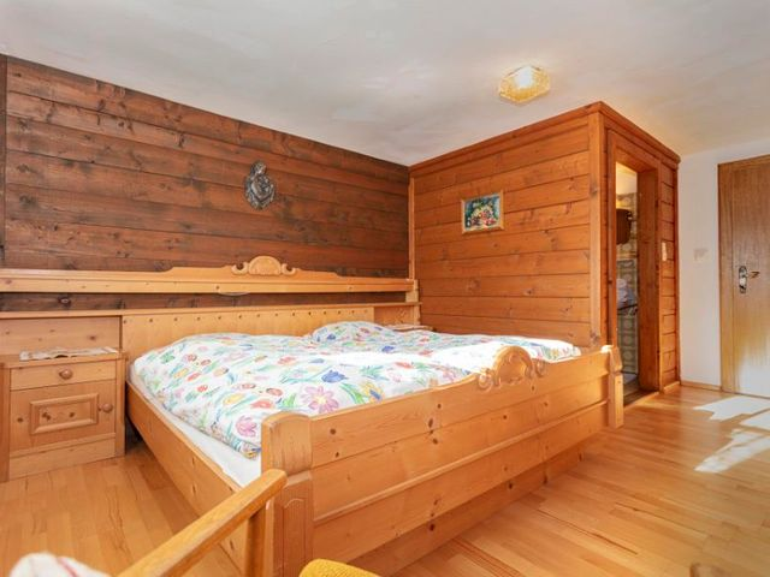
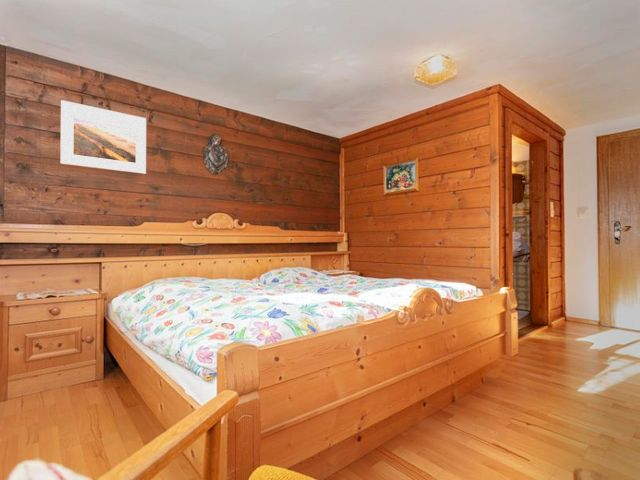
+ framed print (106, 139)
